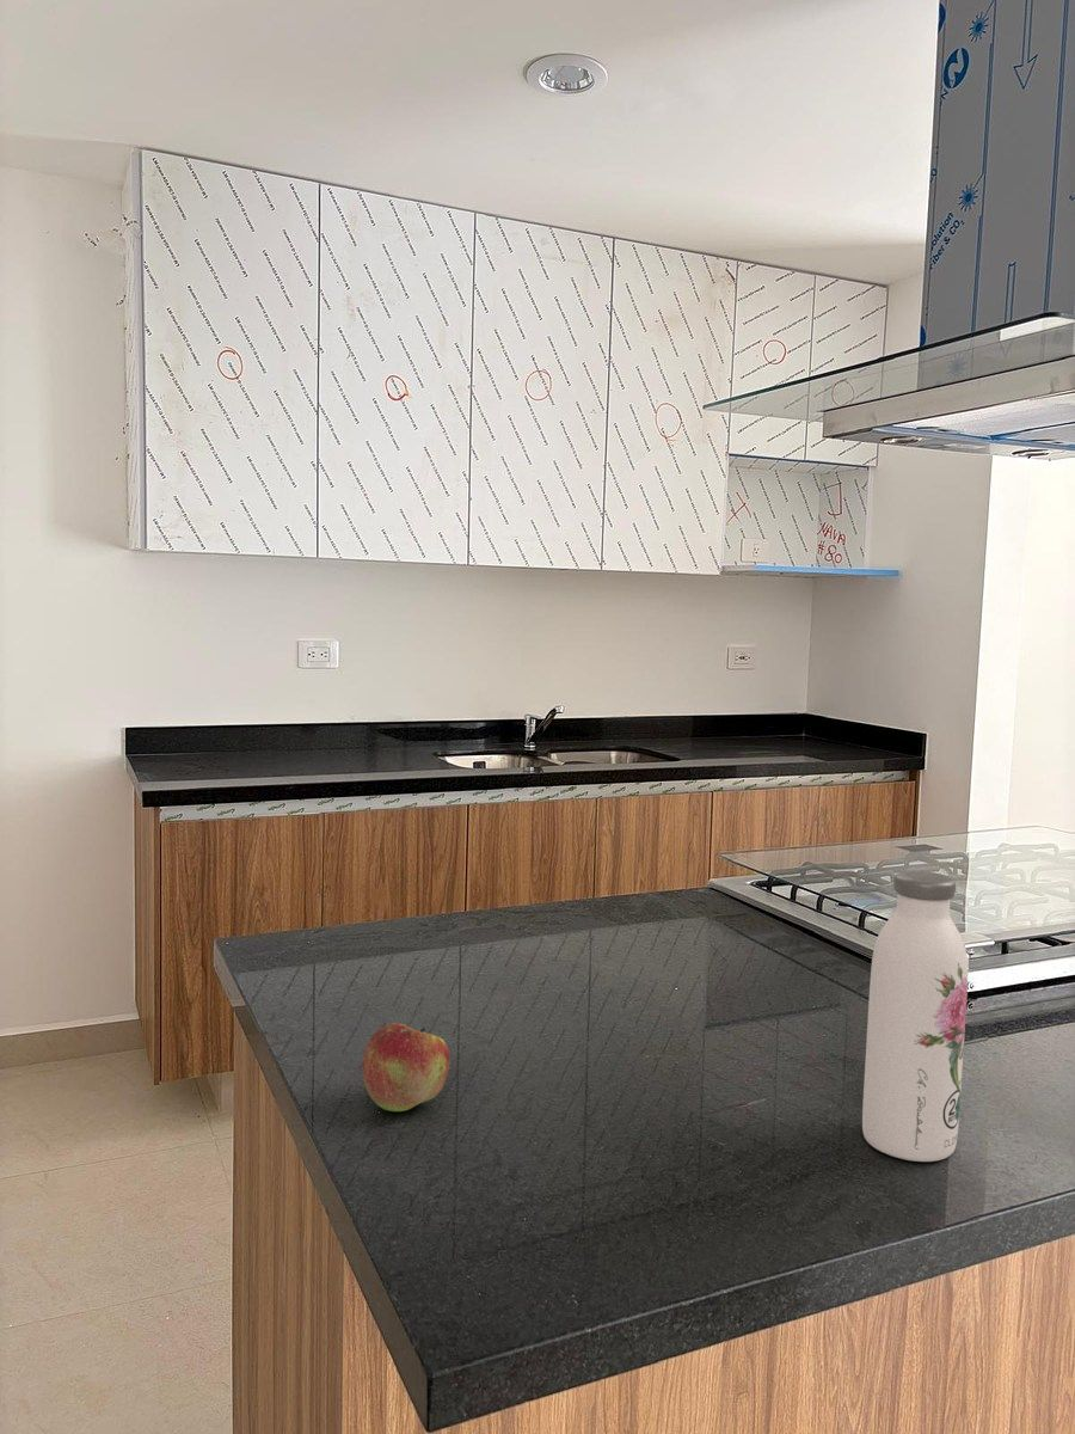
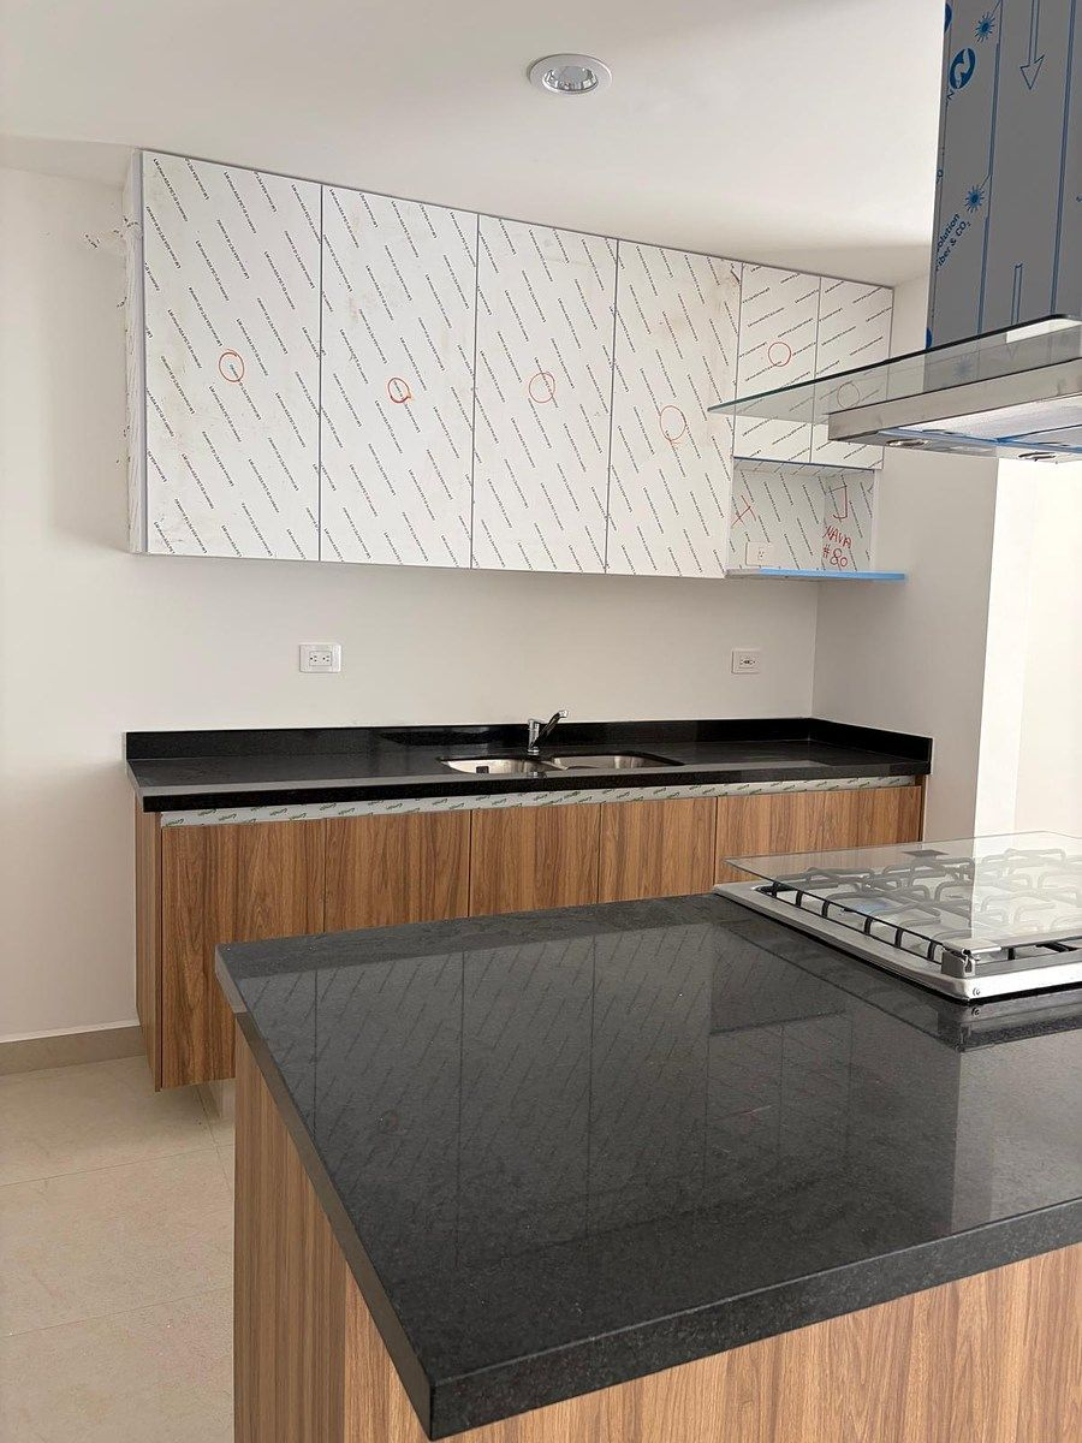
- fruit (406, 1064)
- water bottle (916, 1010)
